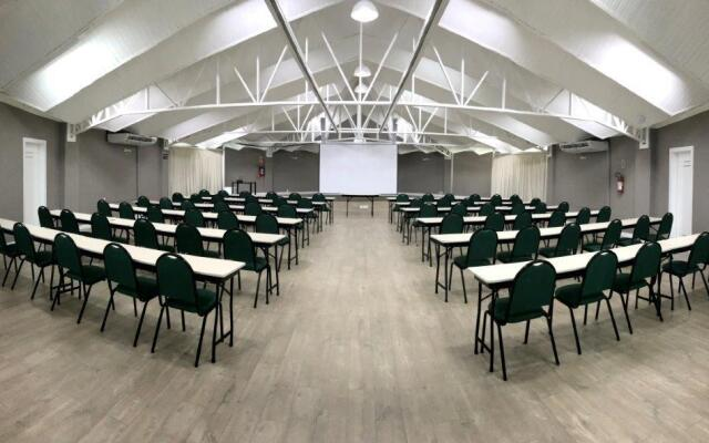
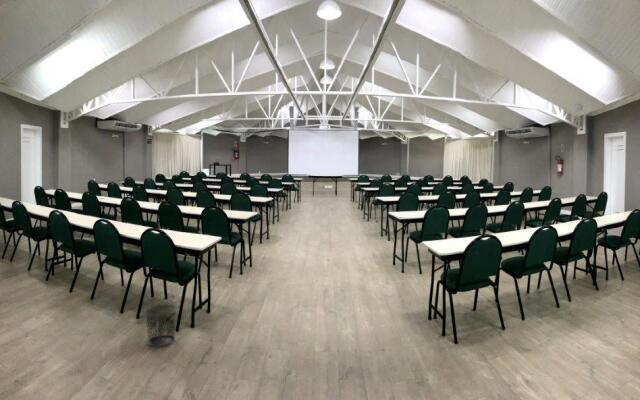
+ waste bin (161, 325)
